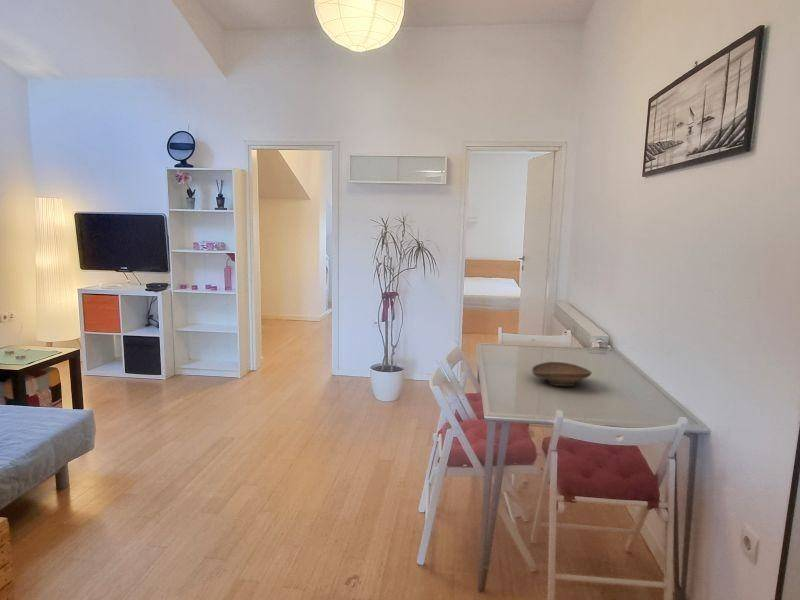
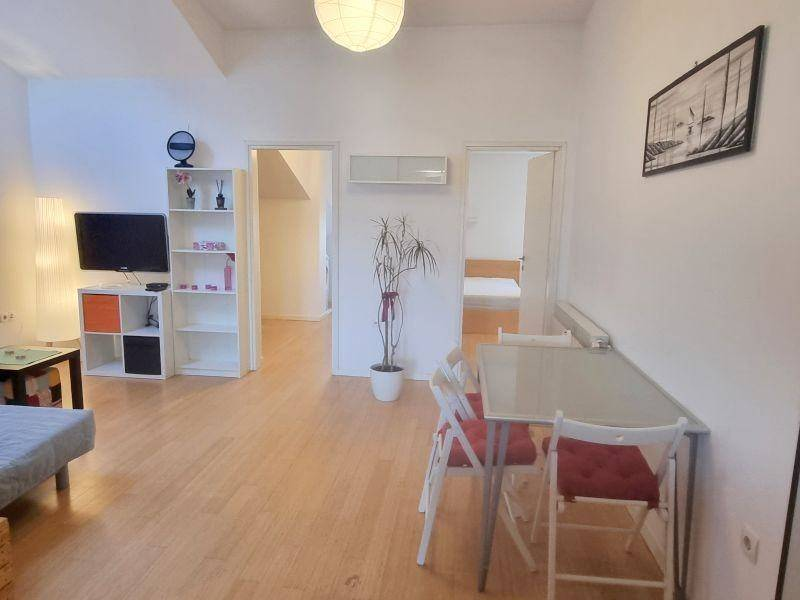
- decorative bowl (561, 374)
